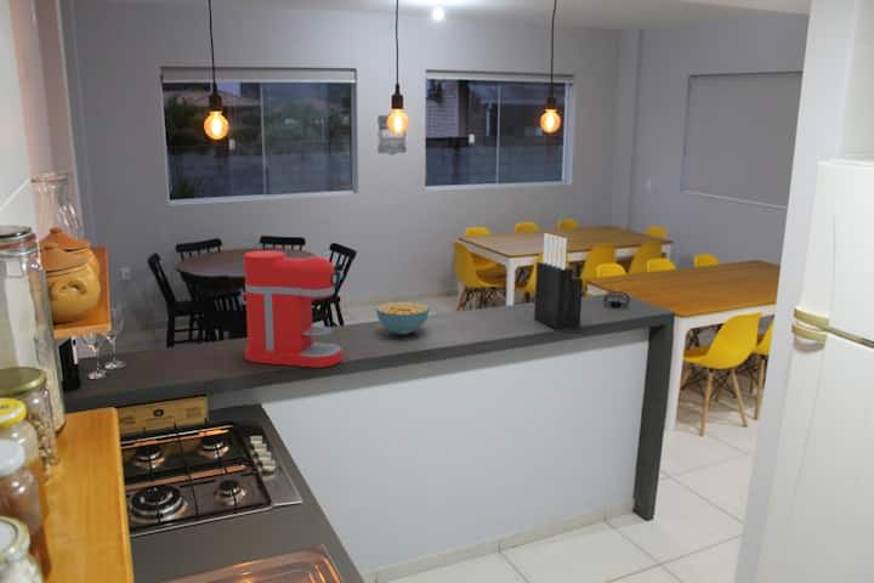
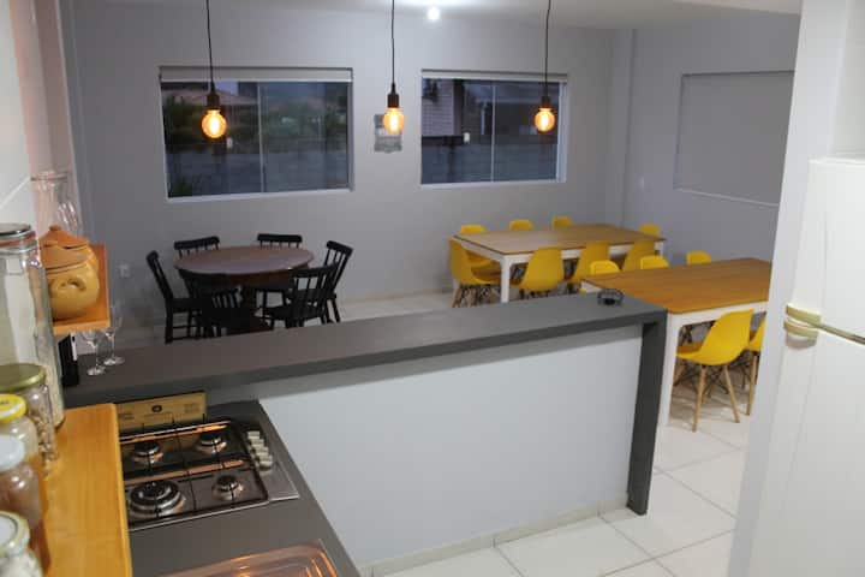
- coffee maker (295, 306)
- cereal bowl (402, 319)
- knife block (561, 279)
